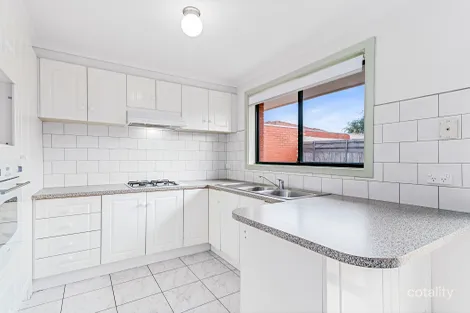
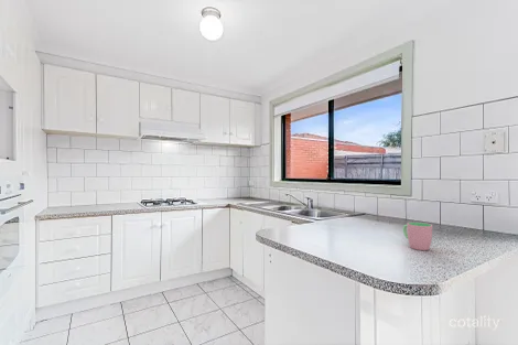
+ cup (416, 235)
